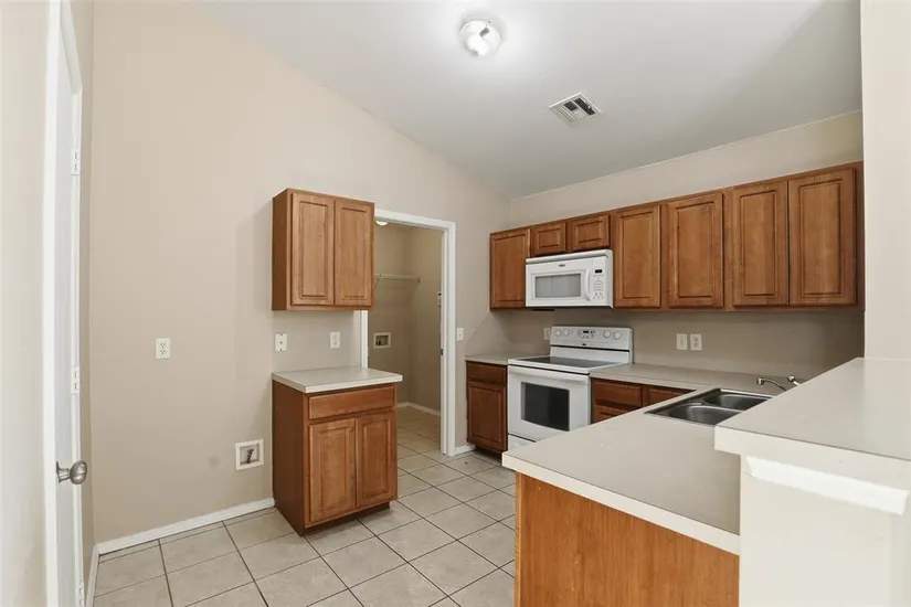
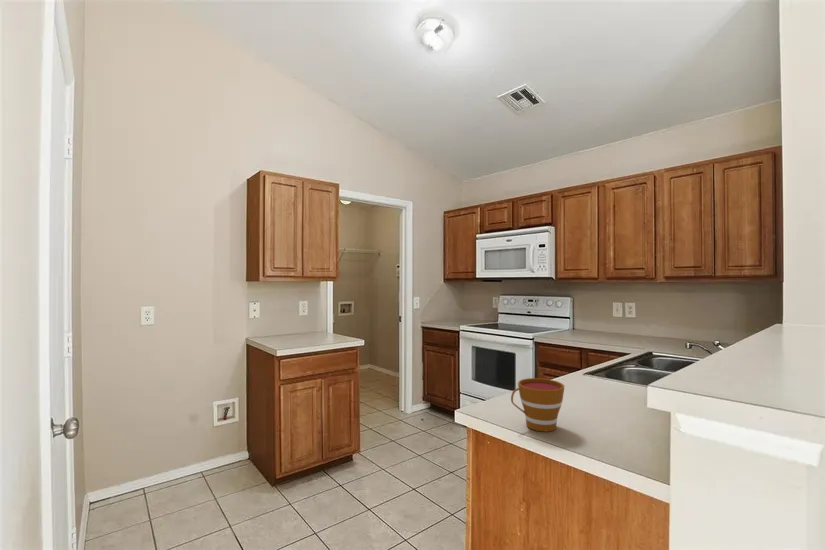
+ cup (537, 405)
